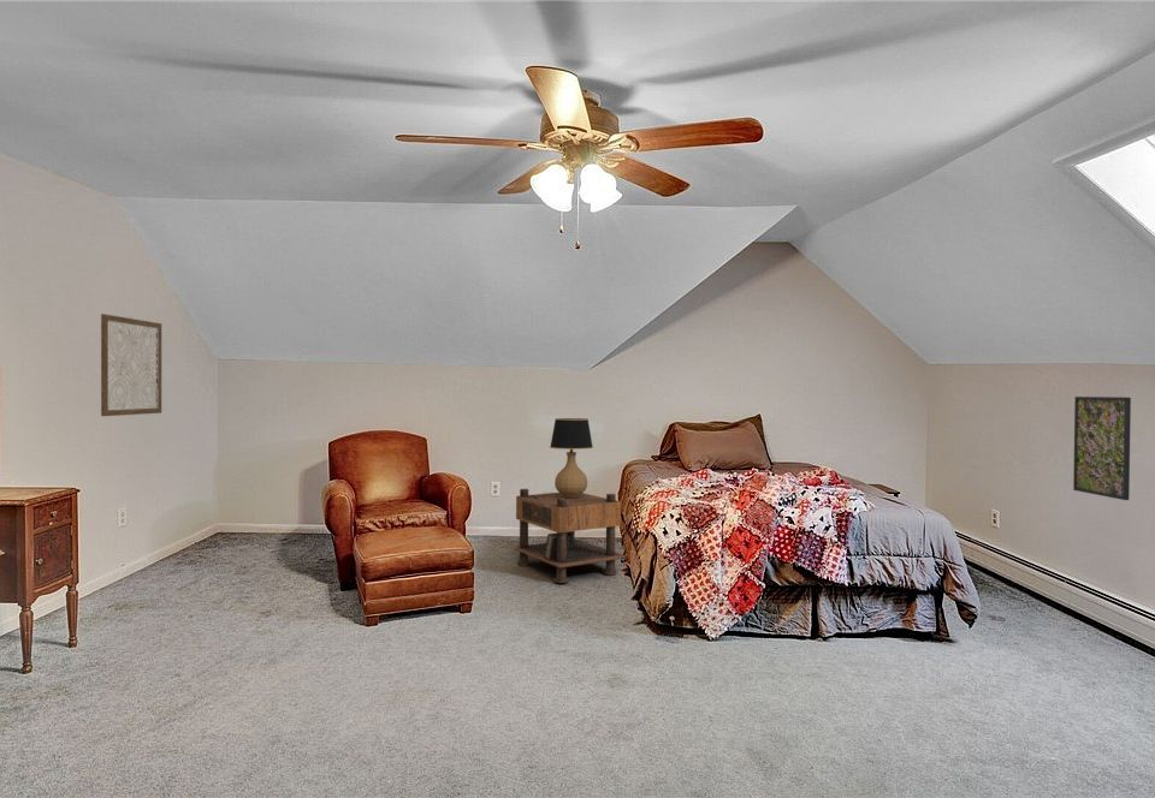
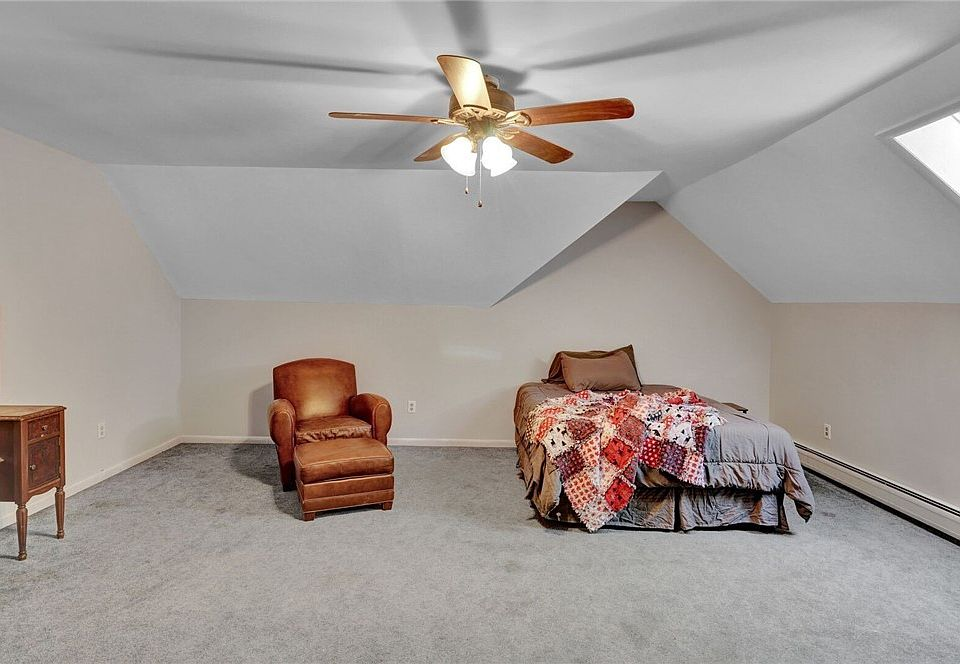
- nightstand (567, 530)
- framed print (1100, 446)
- wall art (131, 367)
- table lamp (567, 455)
